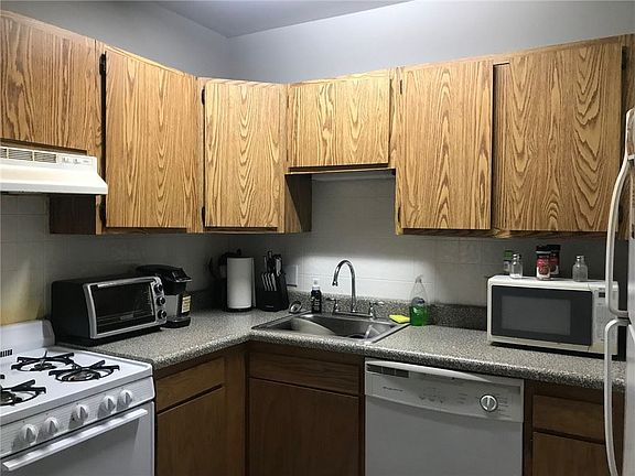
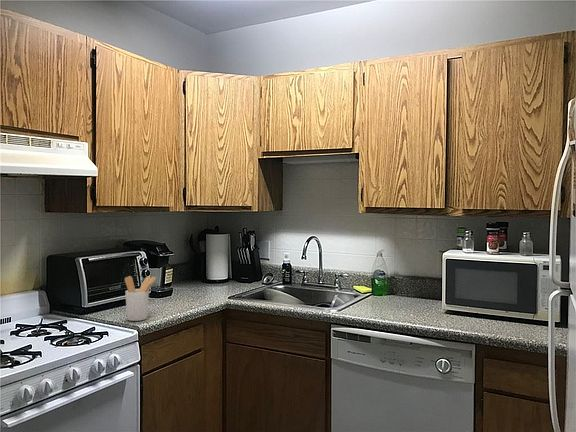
+ utensil holder (141, 296)
